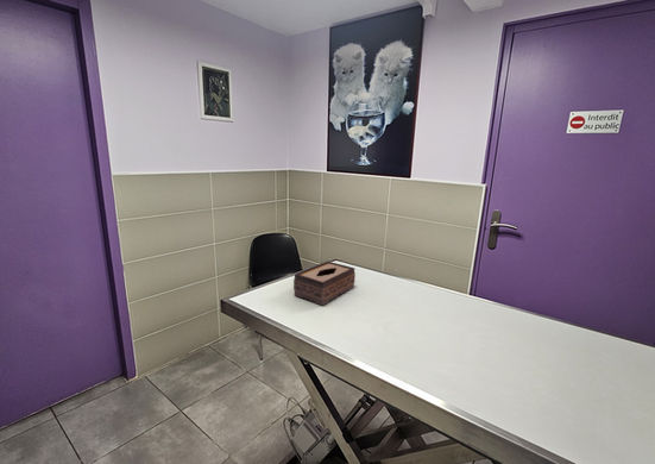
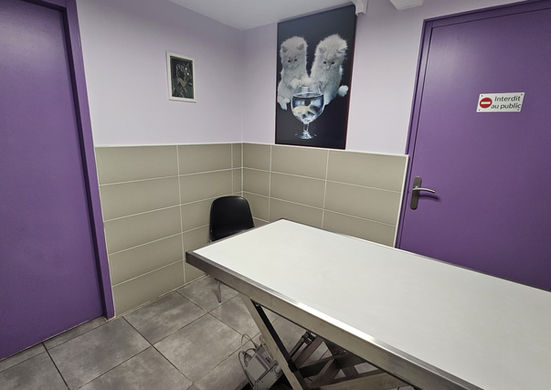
- tissue box (325, 281)
